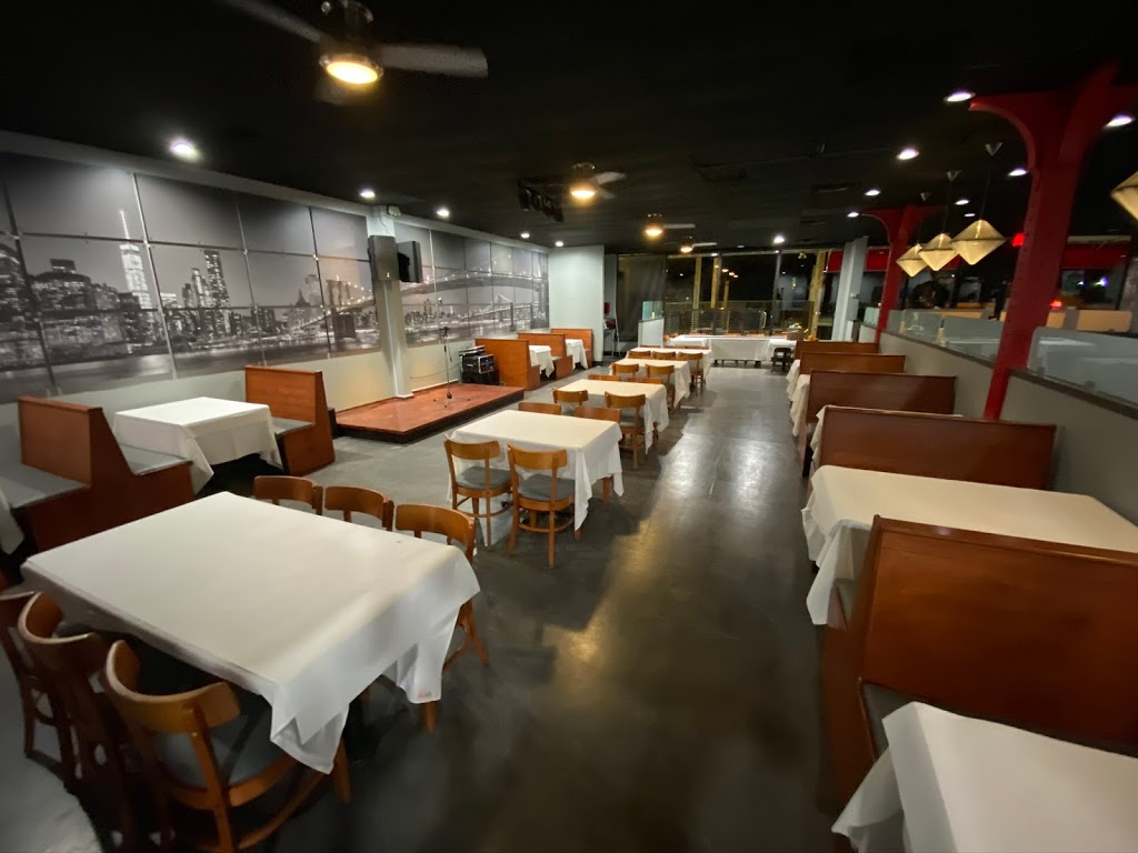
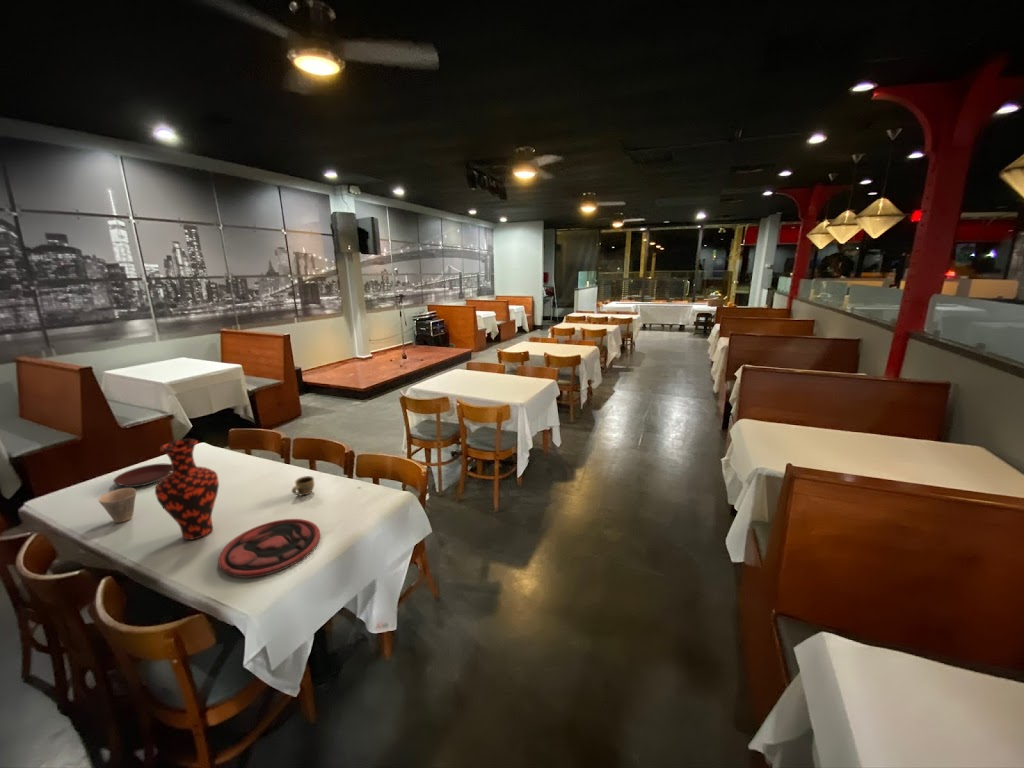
+ cup (120, 507)
+ plate (271, 544)
+ cup (302, 487)
+ vase (189, 490)
+ plate (145, 476)
